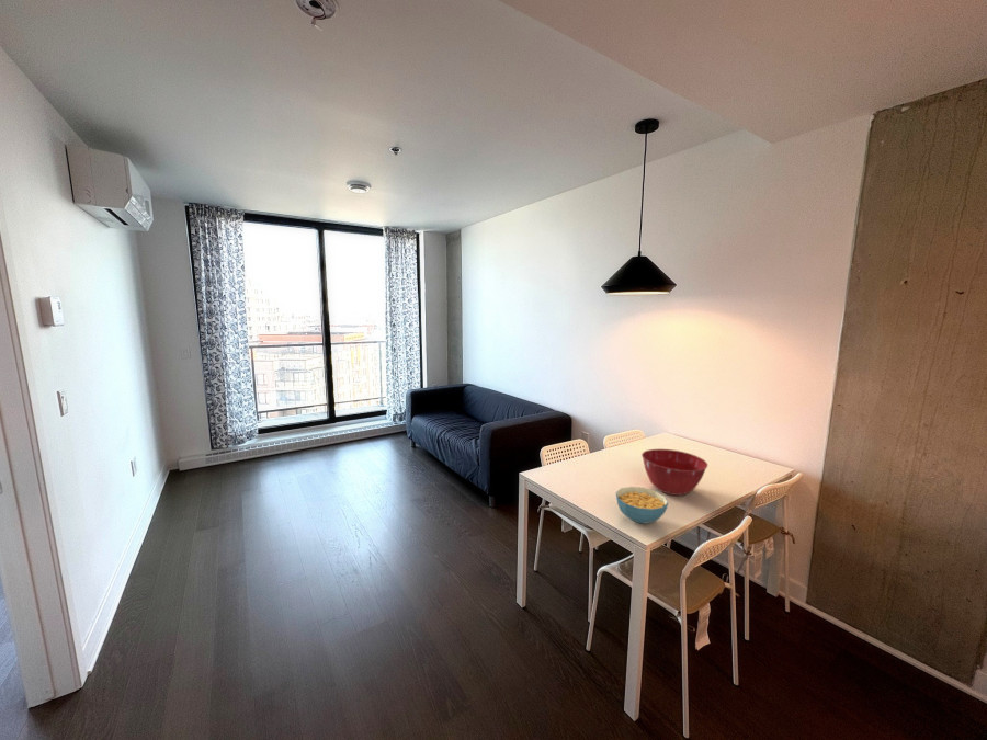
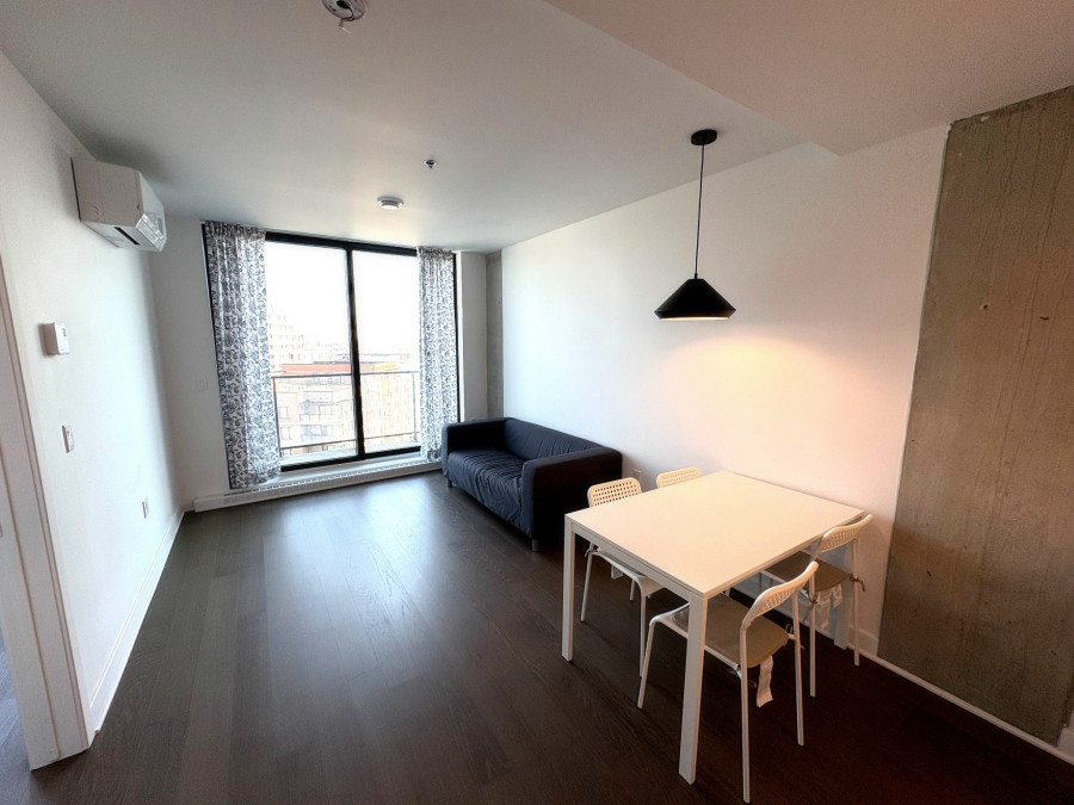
- mixing bowl (672, 474)
- cereal bowl (640, 508)
